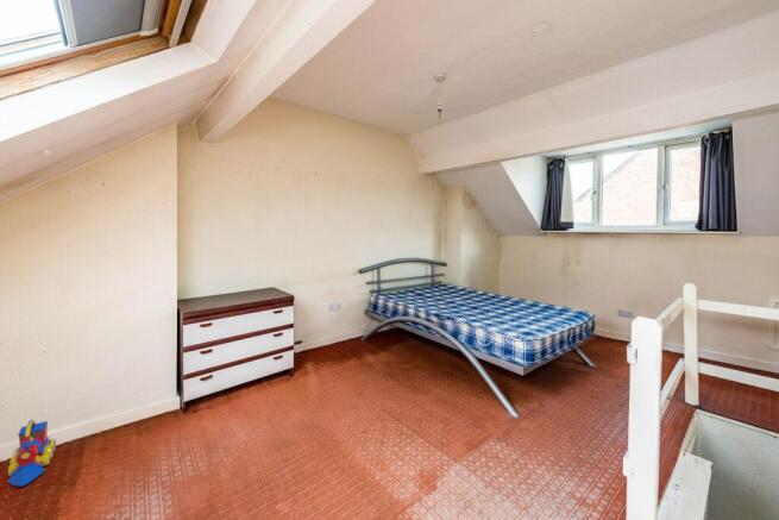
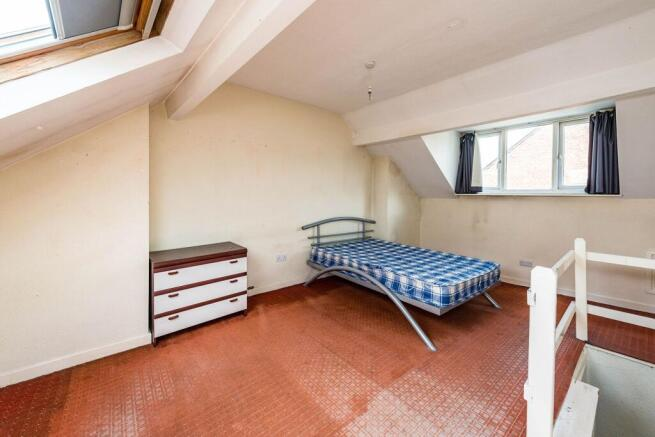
- toy train (29, 446)
